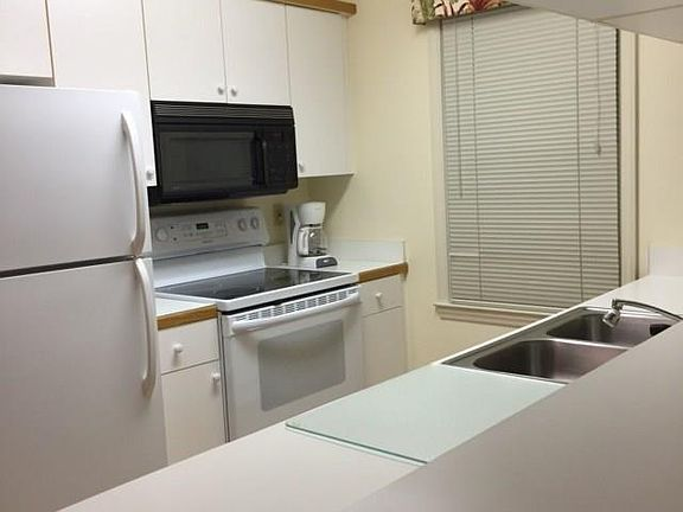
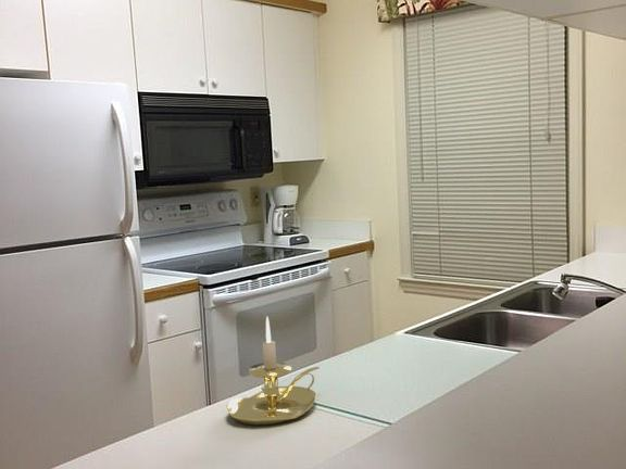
+ candle holder (276, 362)
